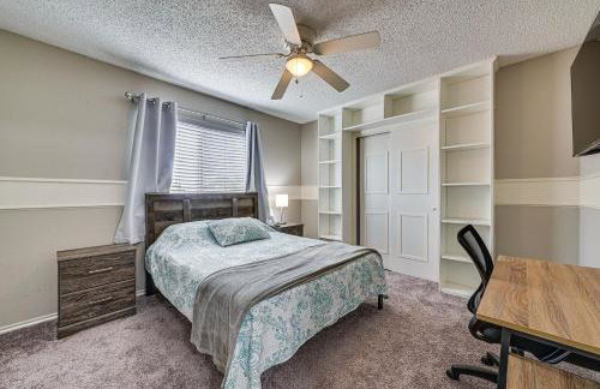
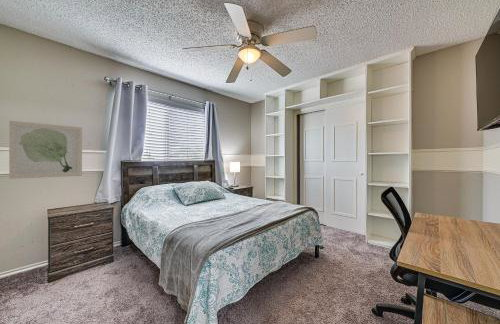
+ wall art (48, 150)
